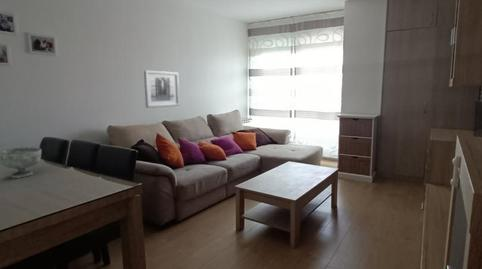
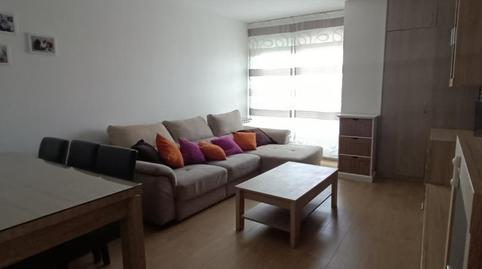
- wall art (162, 89)
- bowl (22, 162)
